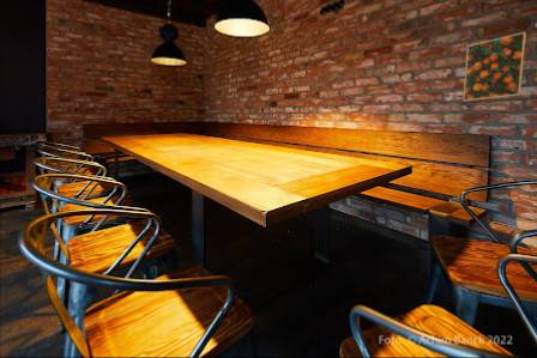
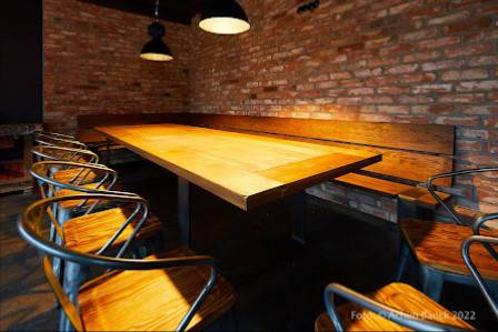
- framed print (493, 68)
